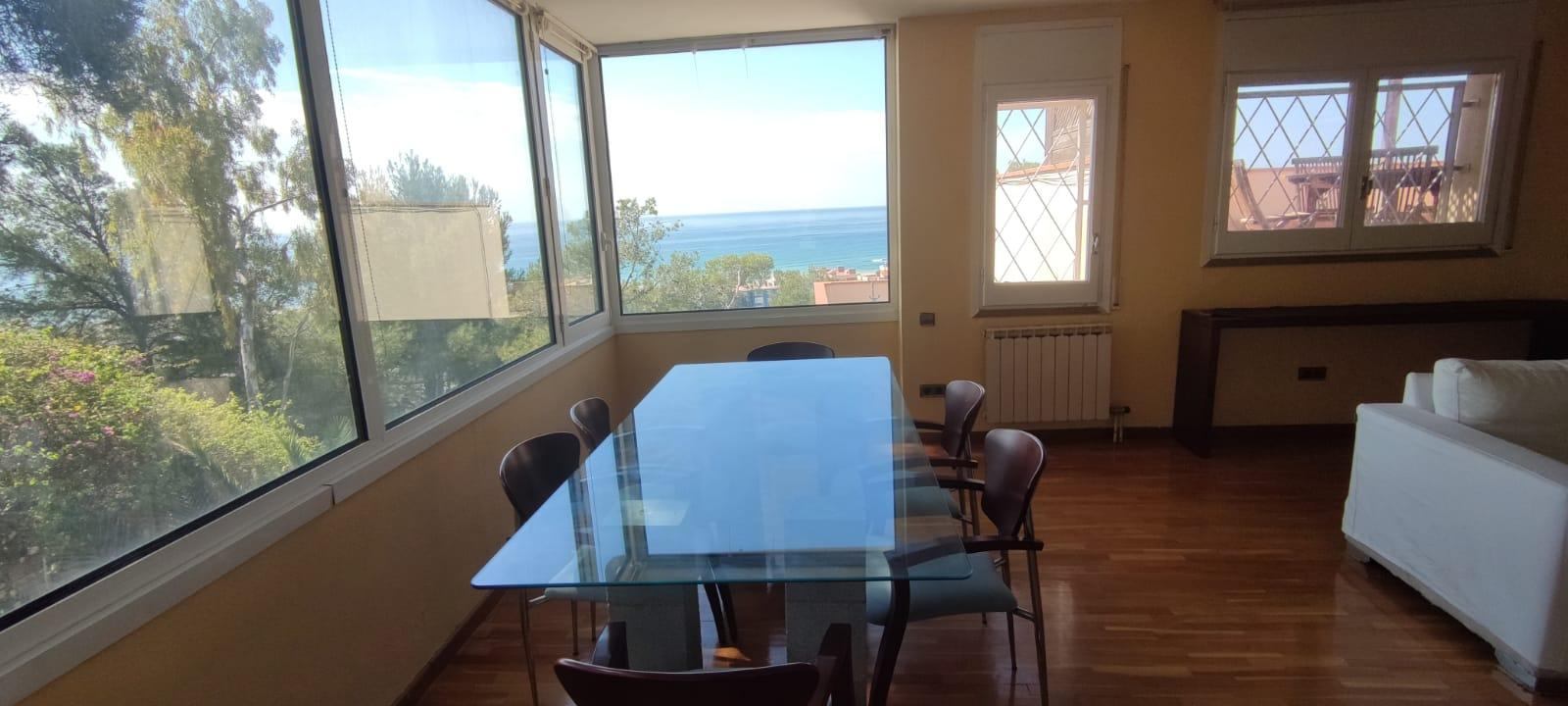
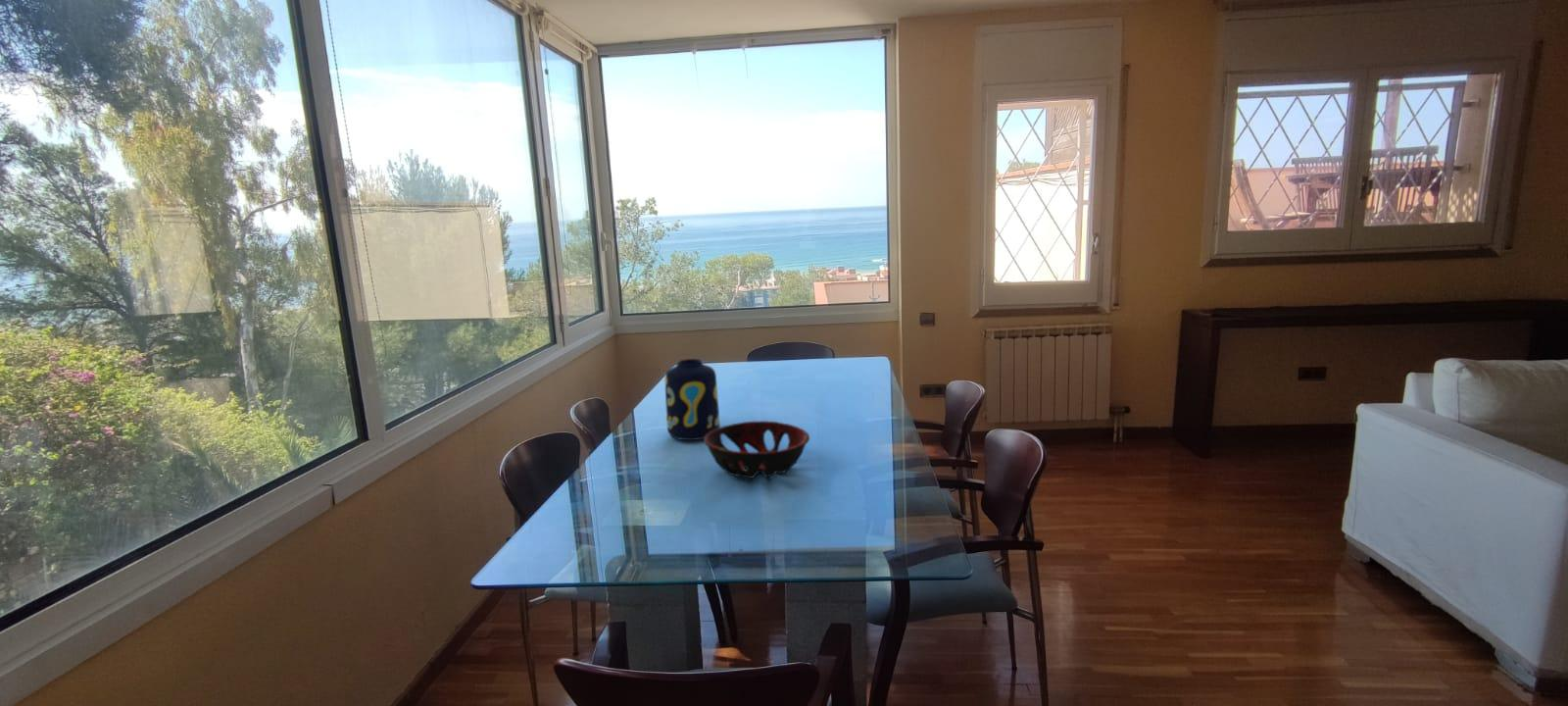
+ decorative bowl (757, 452)
+ vase (692, 398)
